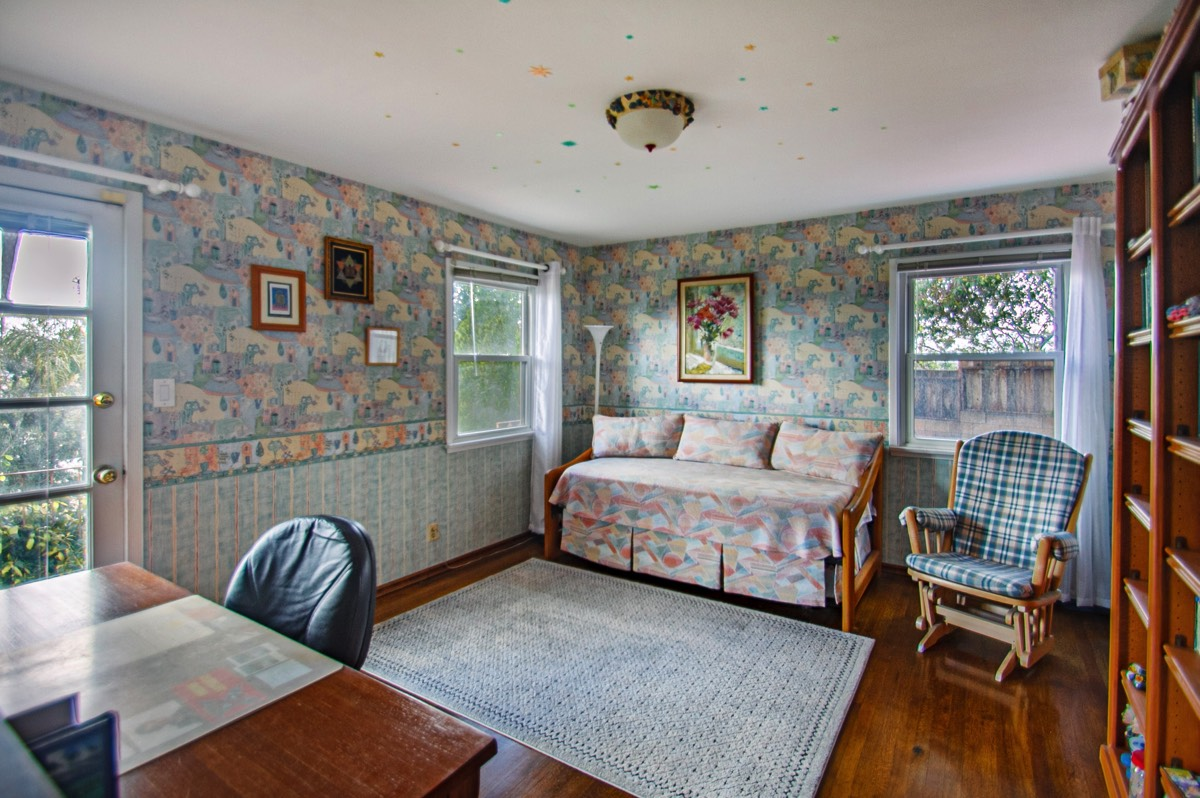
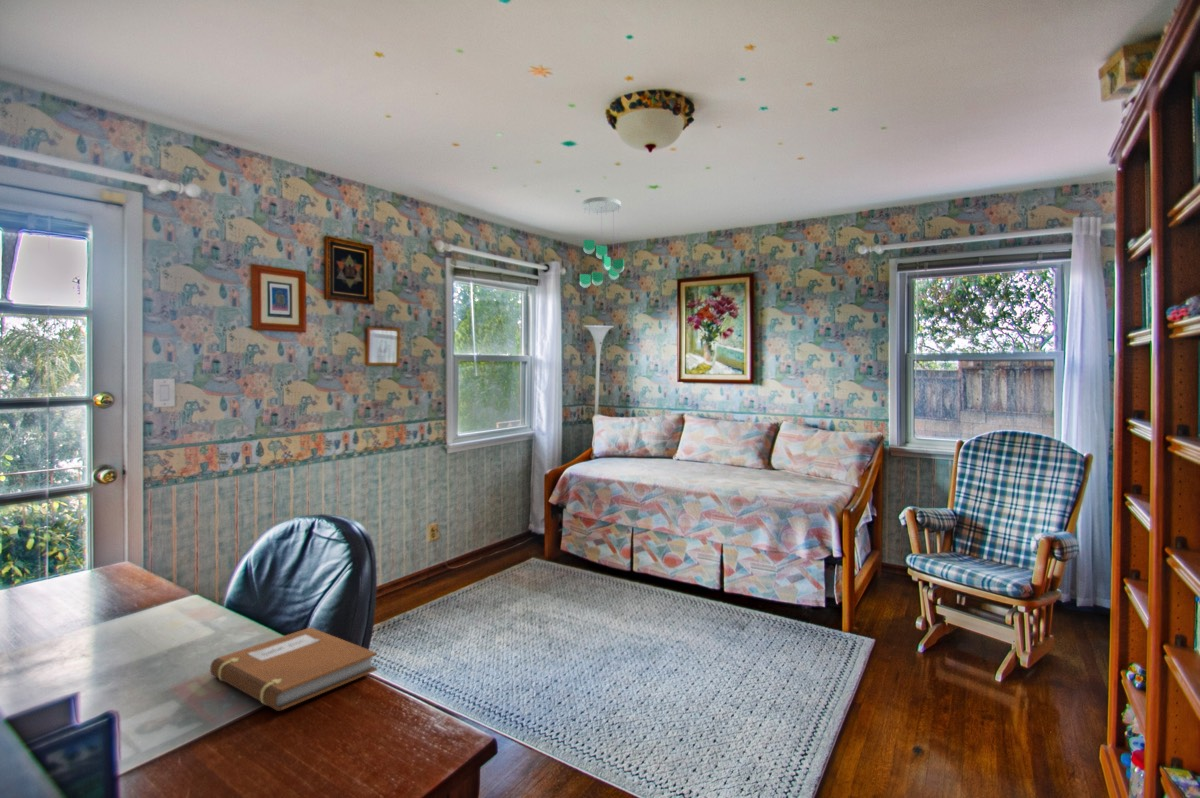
+ notebook (292, 664)
+ ceiling mobile (601, 245)
